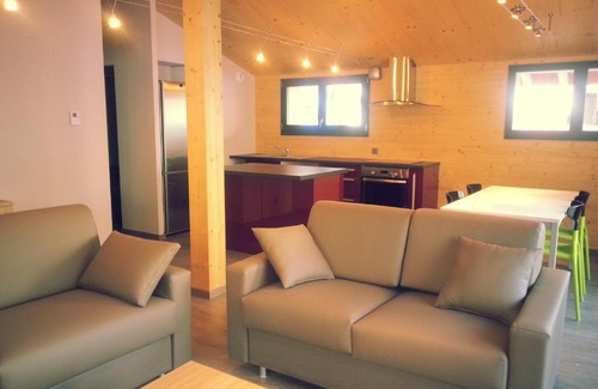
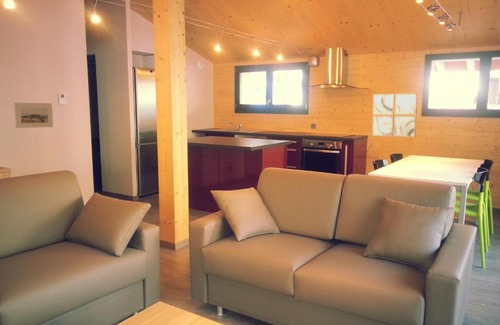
+ wall art (394, 114)
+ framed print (34, 115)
